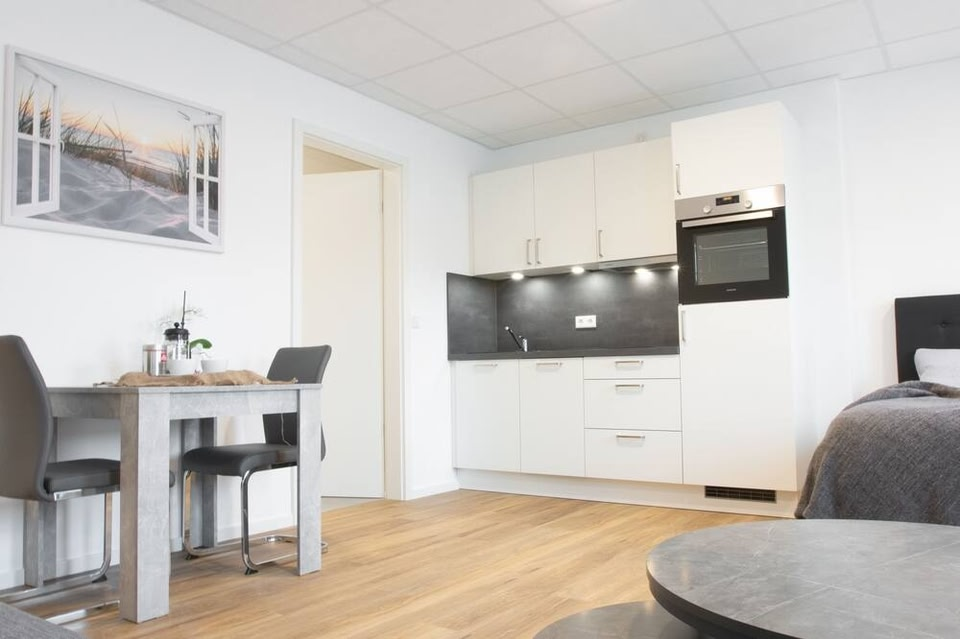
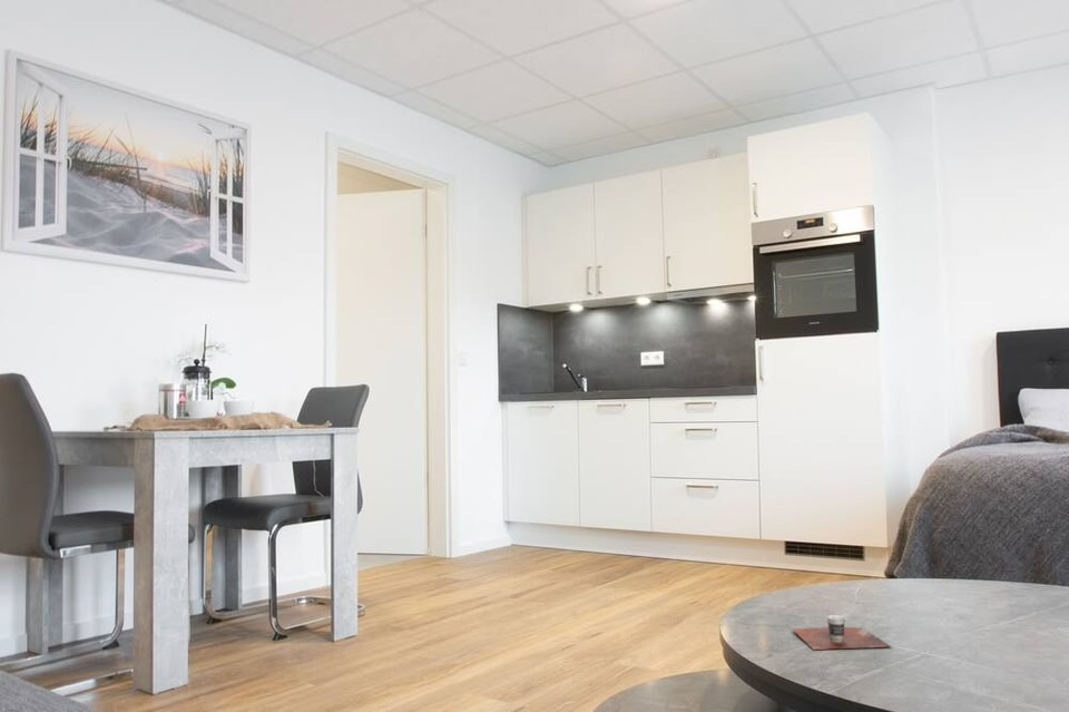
+ cup (840, 626)
